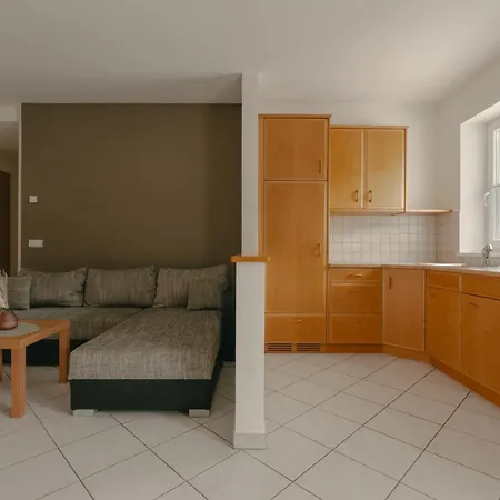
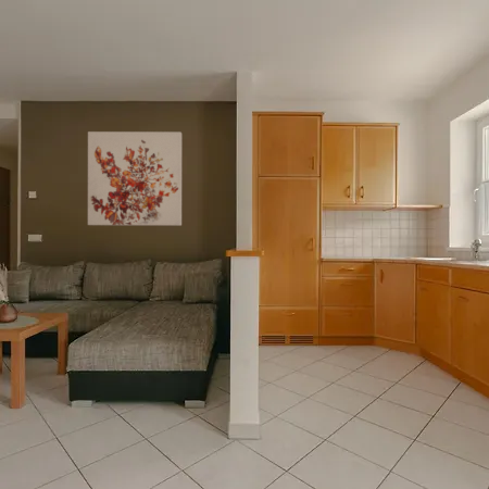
+ wall art (135, 178)
